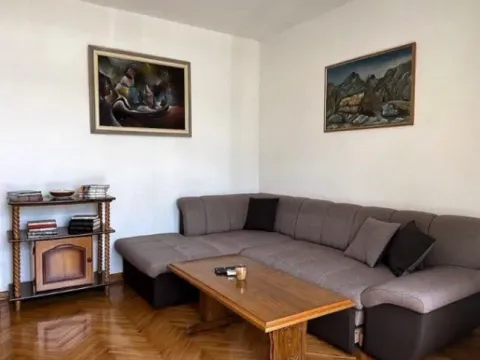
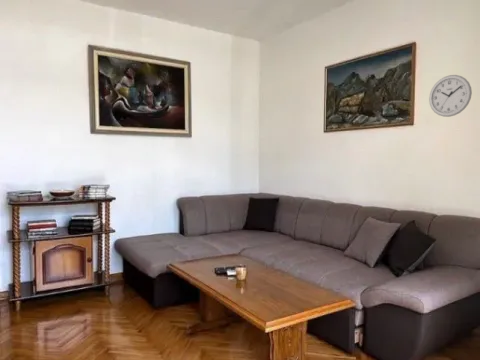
+ wall clock (449, 95)
